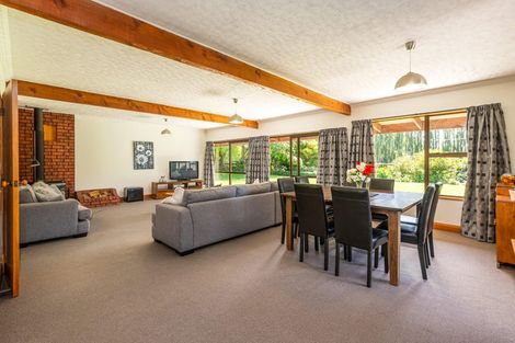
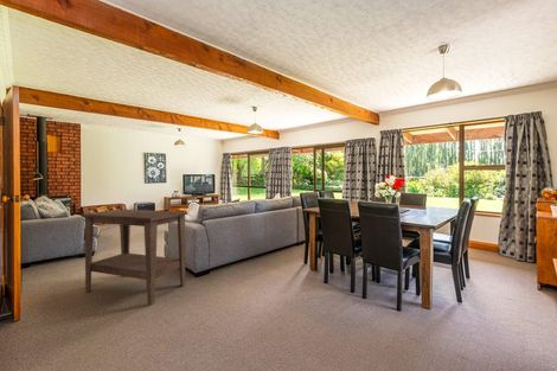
+ side table (136, 254)
